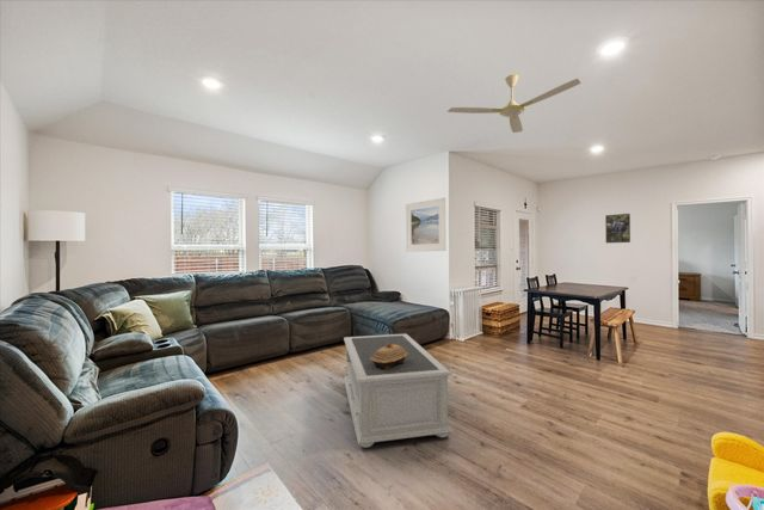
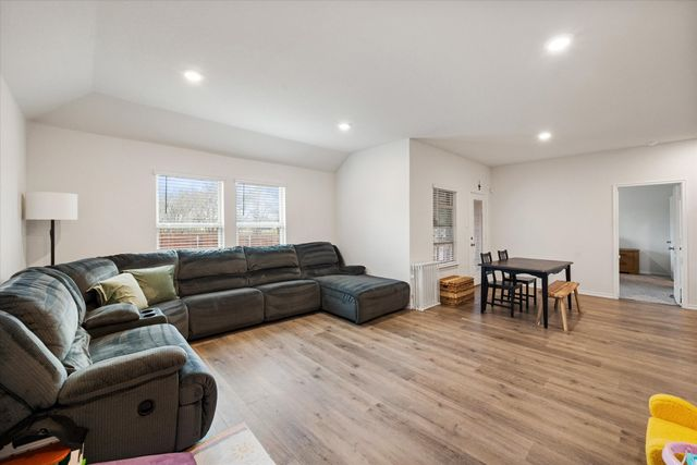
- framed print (424, 226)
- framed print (617, 228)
- decorative box (389, 354)
- ceiling fan (509, 103)
- coffee table (388, 377)
